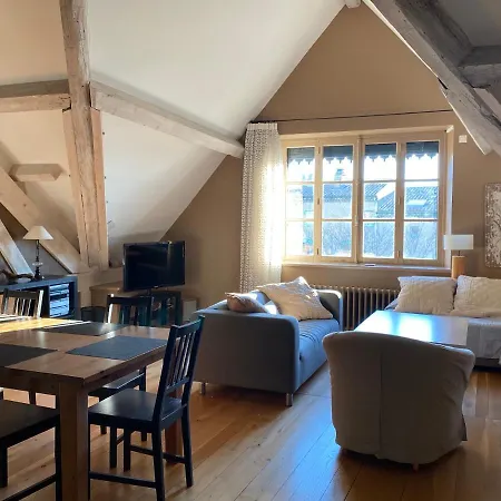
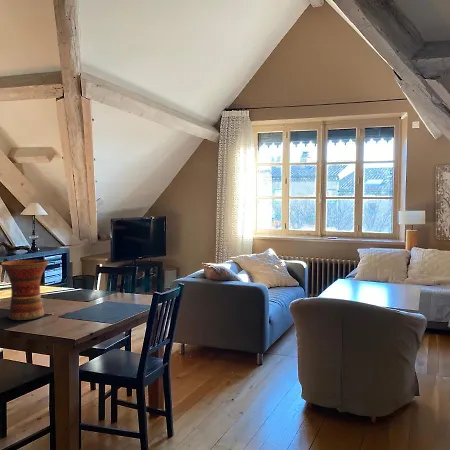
+ vase (25, 288)
